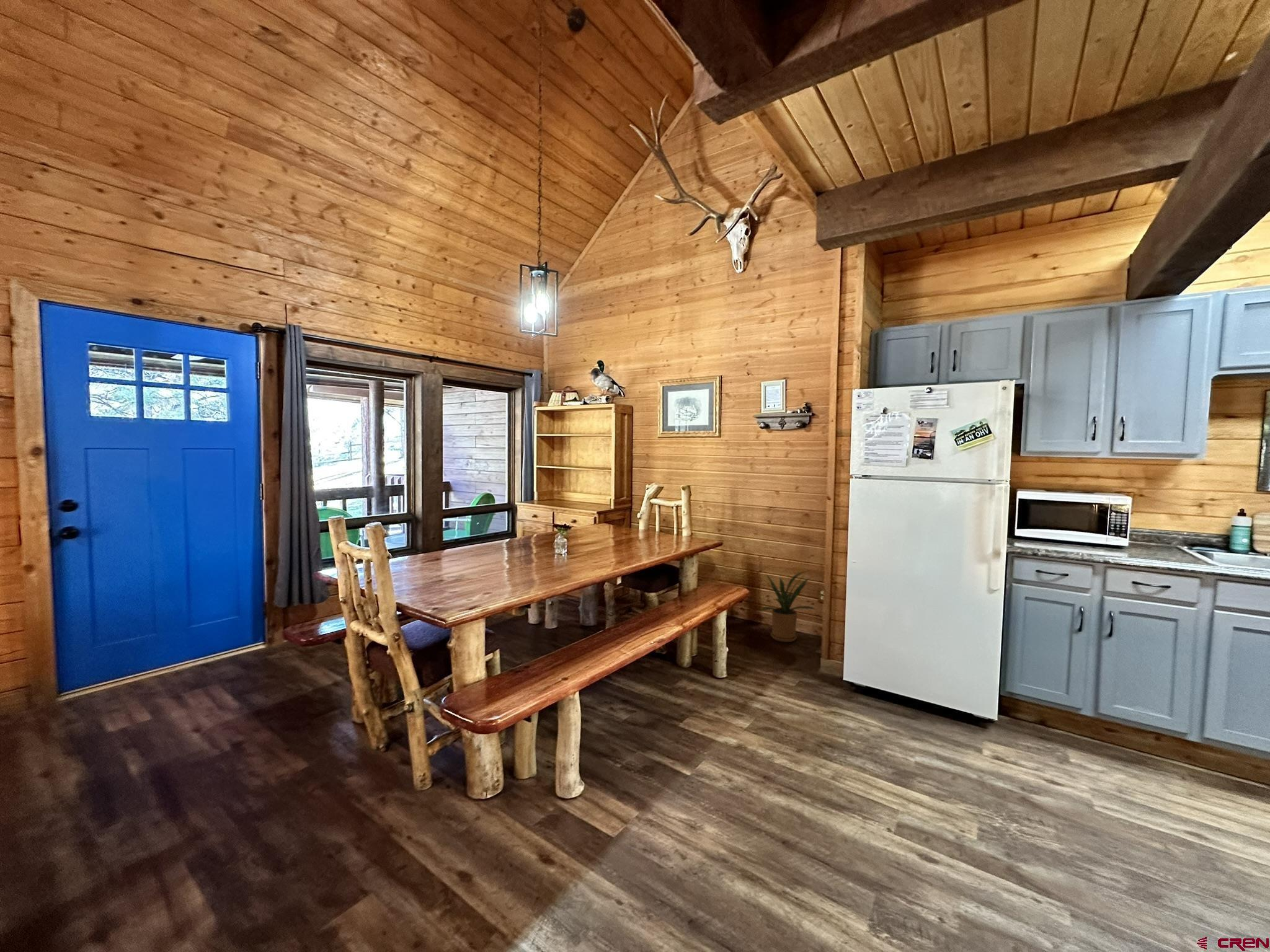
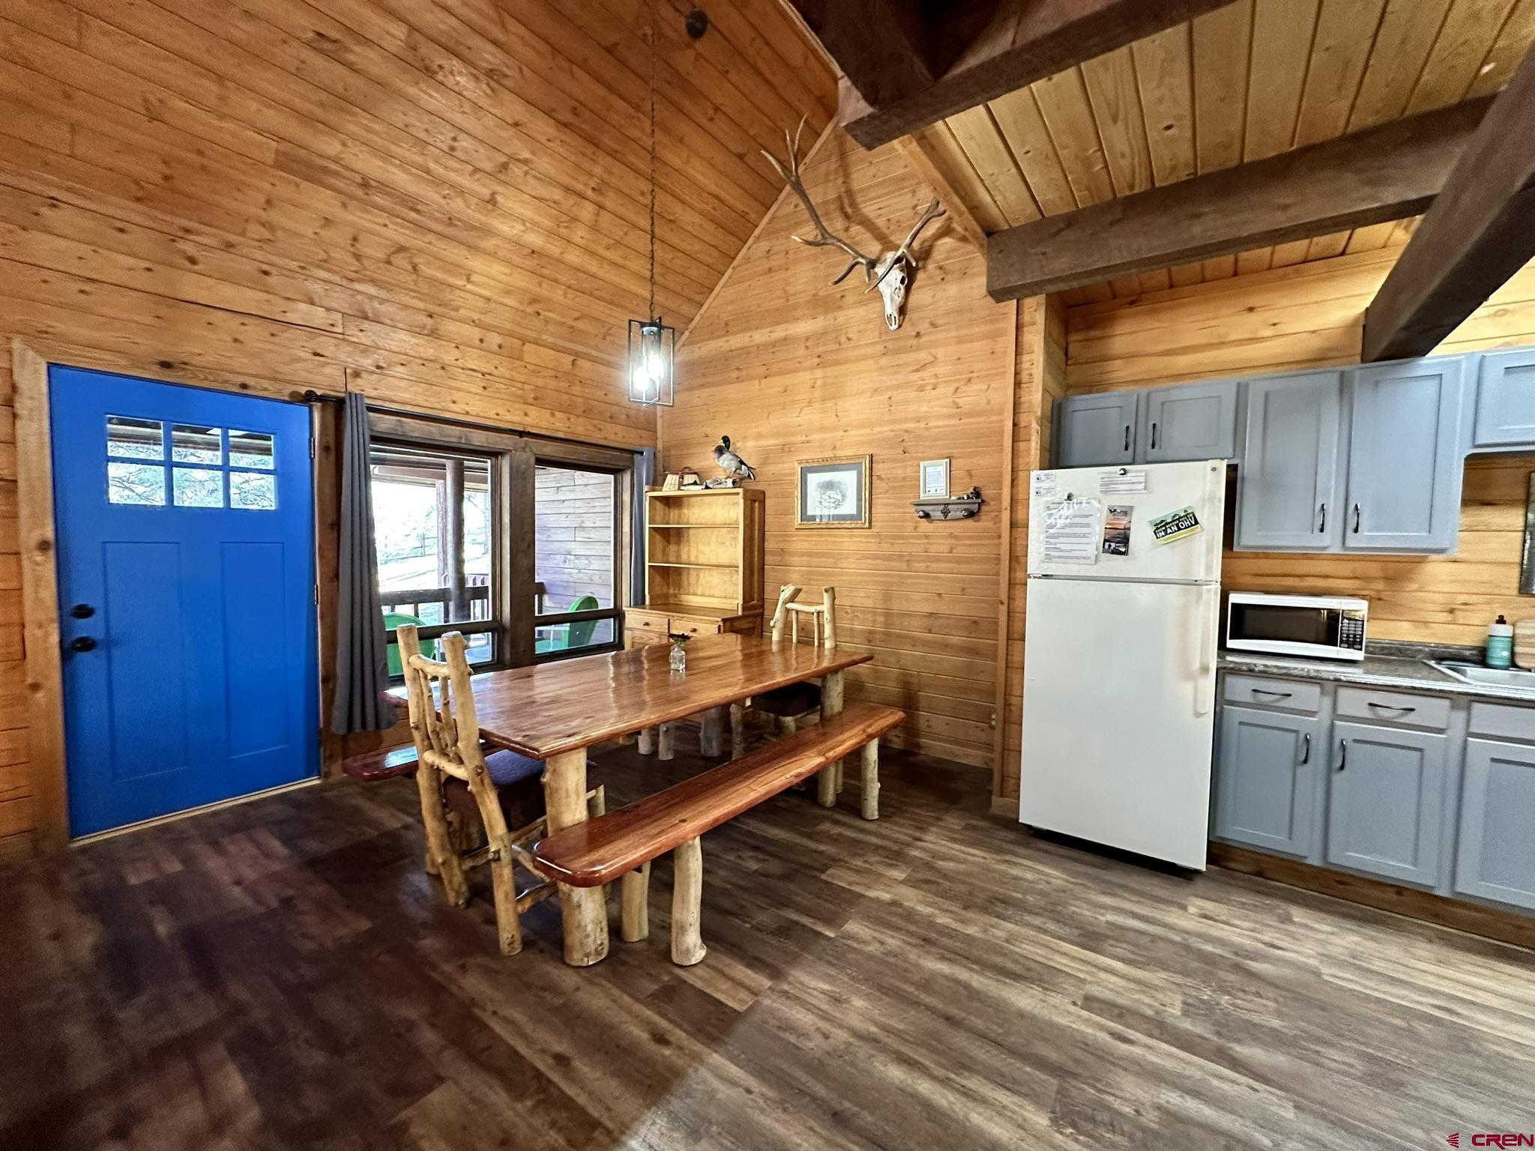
- house plant (784, 602)
